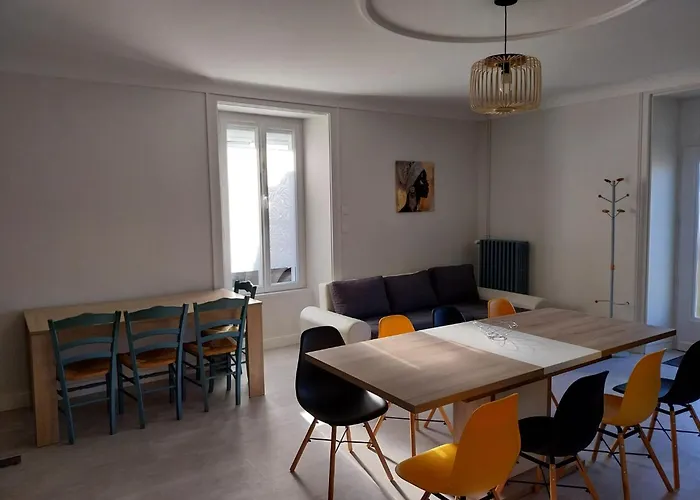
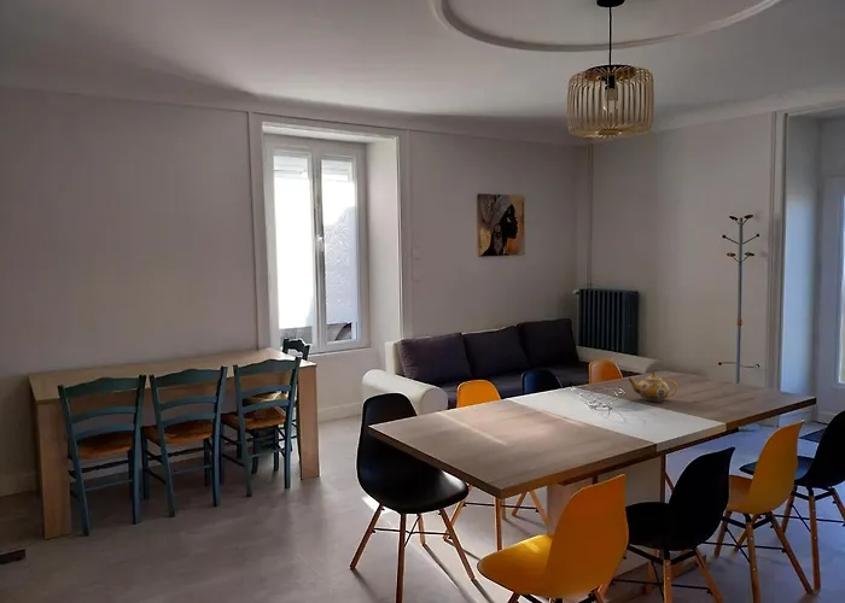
+ teapot (652, 386)
